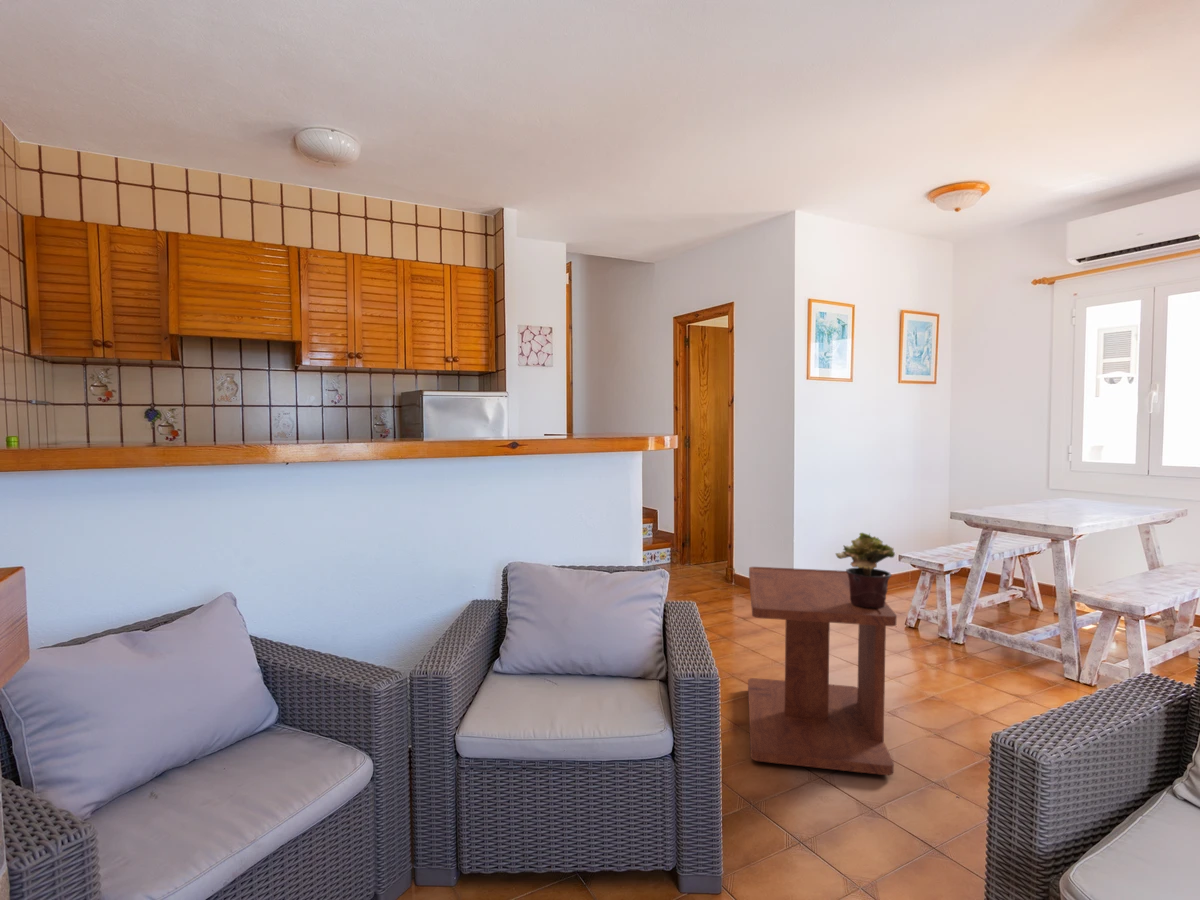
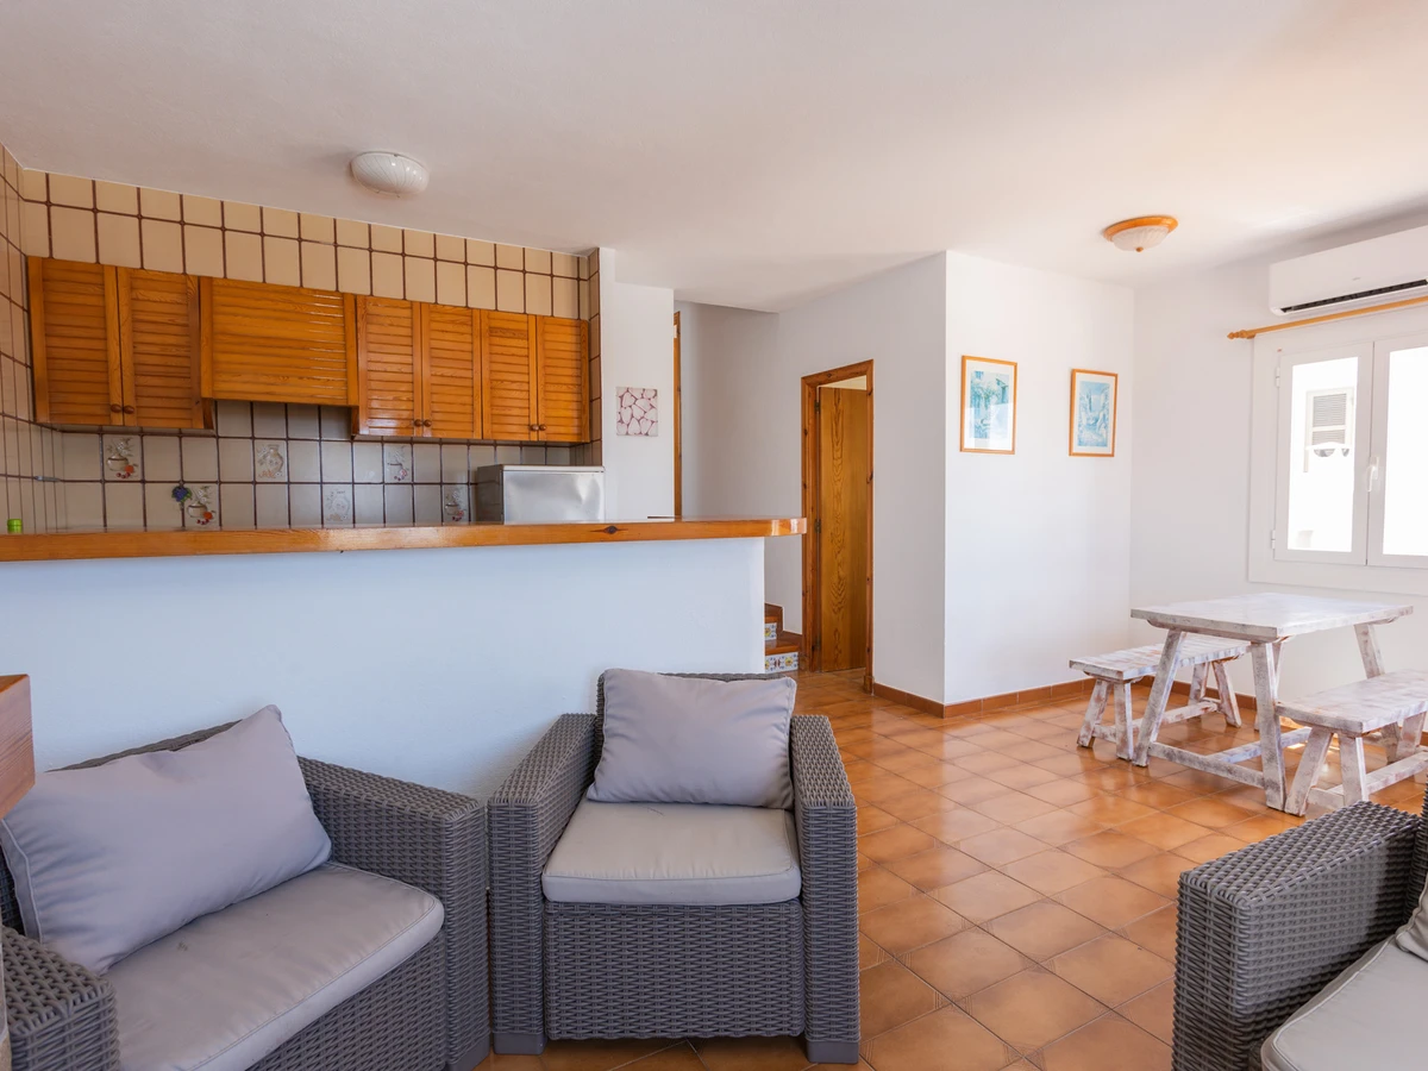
- potted plant (864, 567)
- side table (811, 658)
